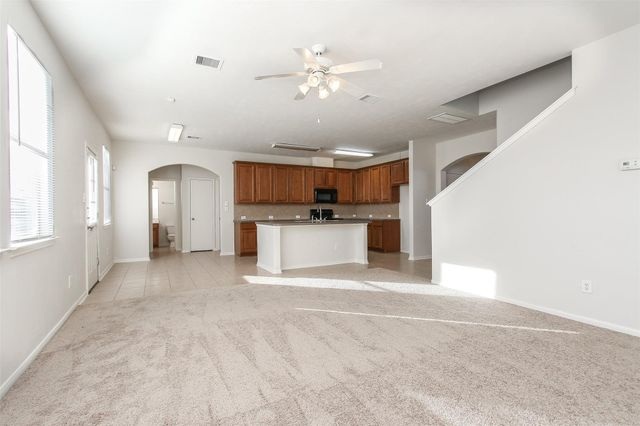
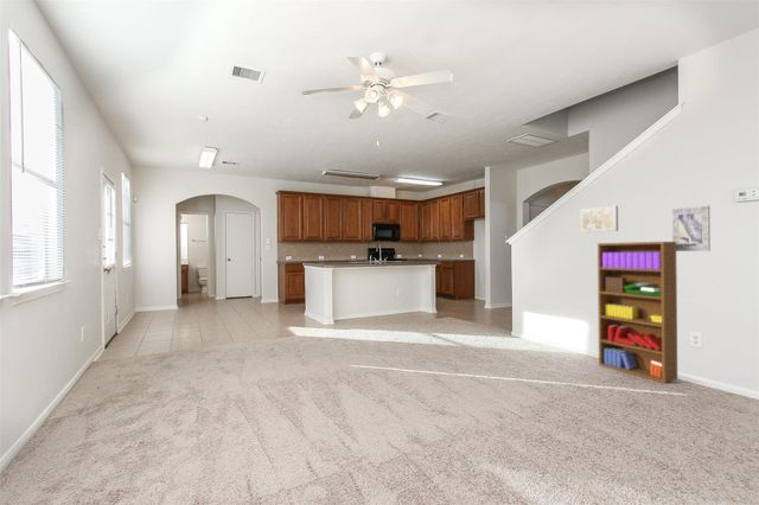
+ wall art (690, 229)
+ wall art (598, 219)
+ bookshelf (634, 307)
